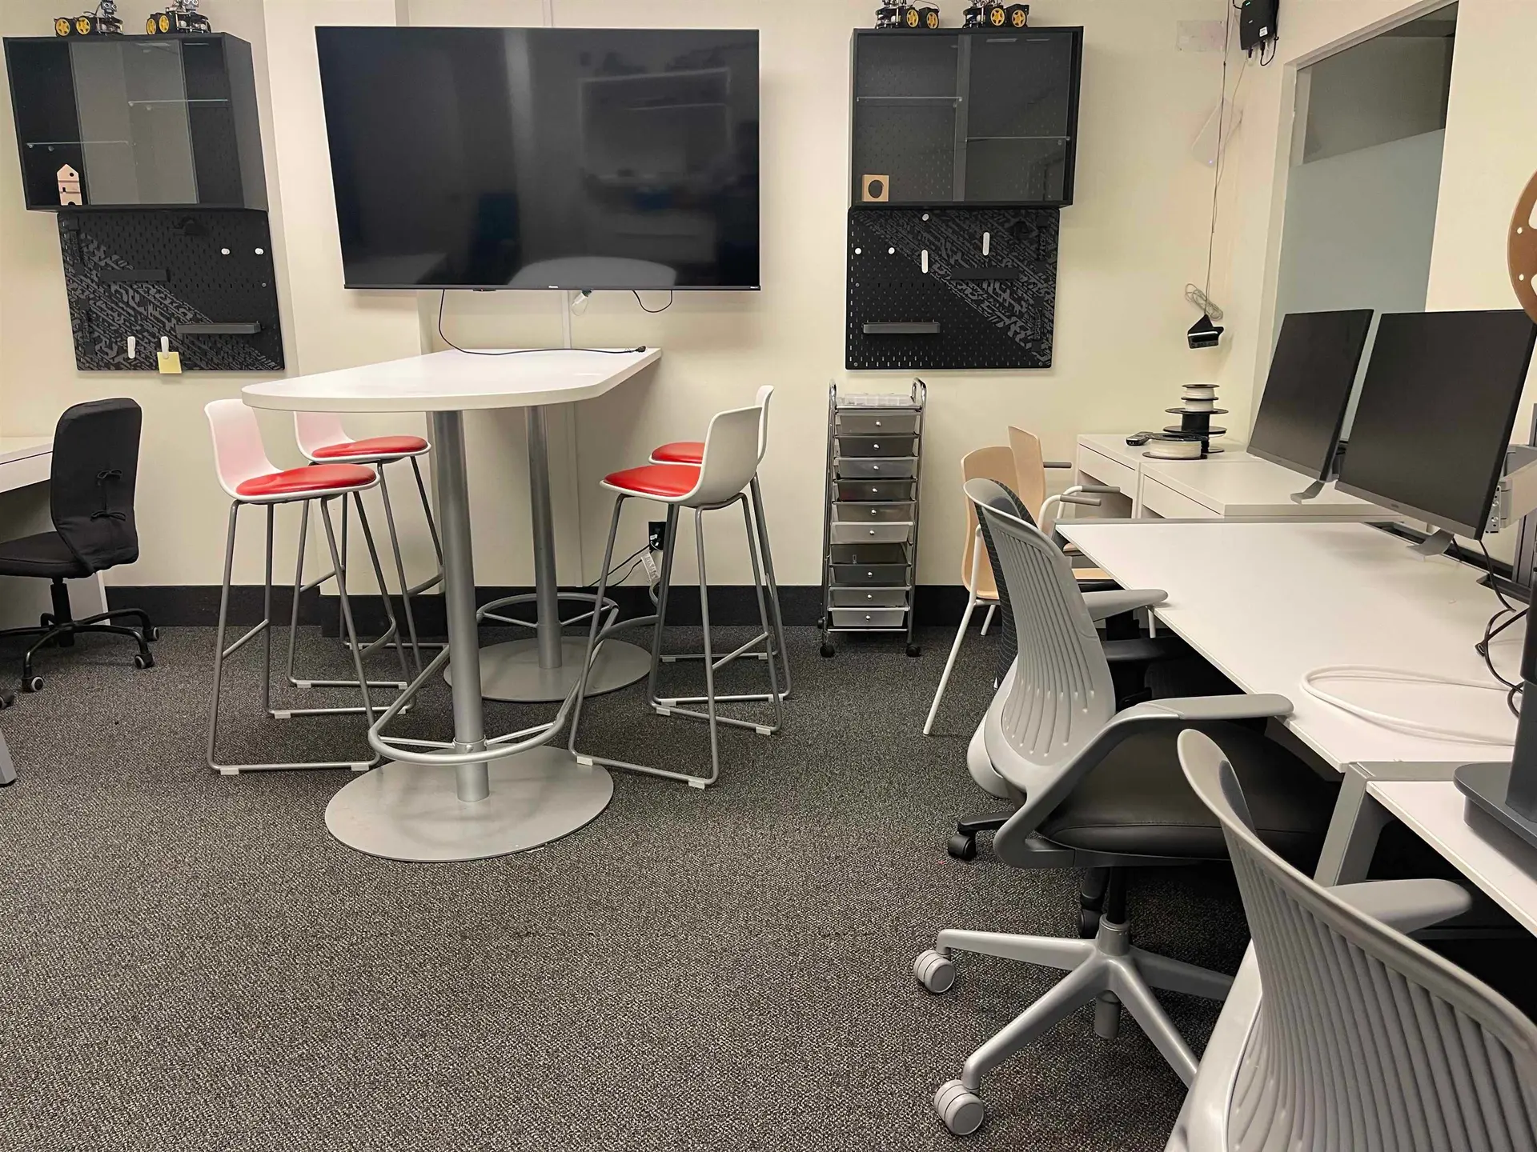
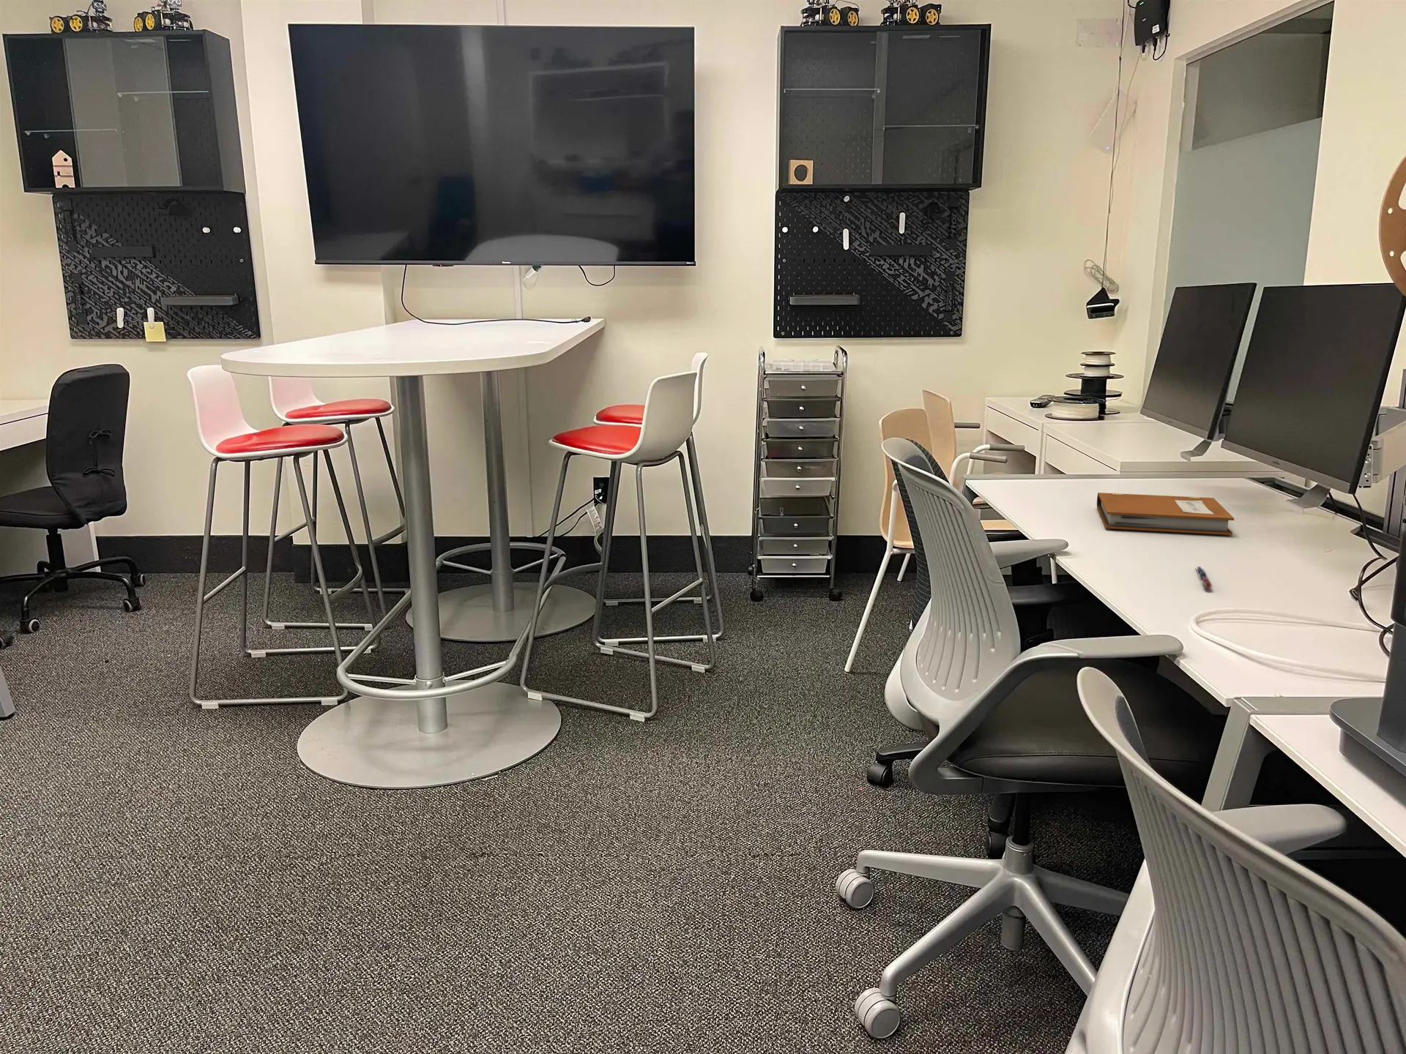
+ pen (1203, 576)
+ notebook (1164, 512)
